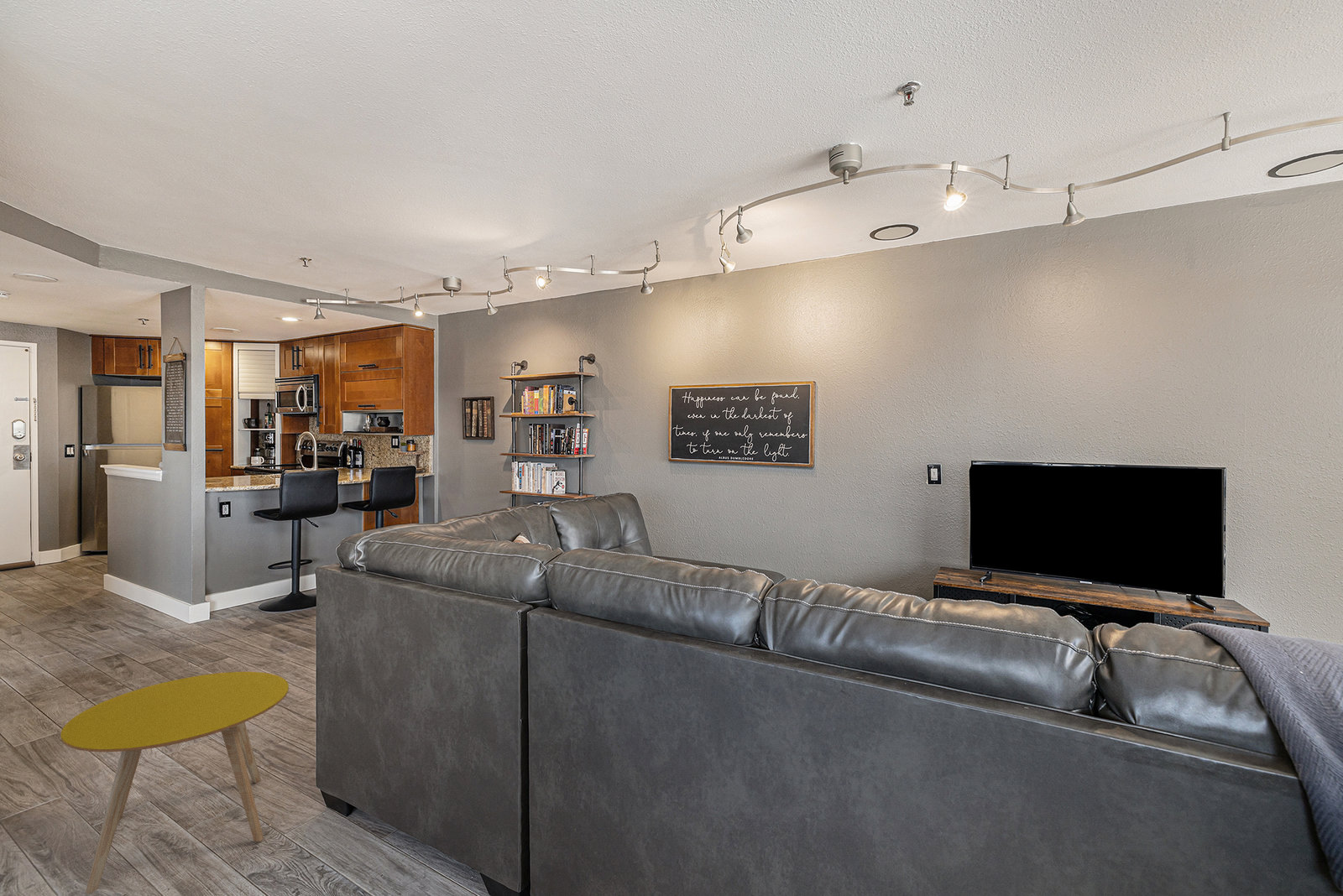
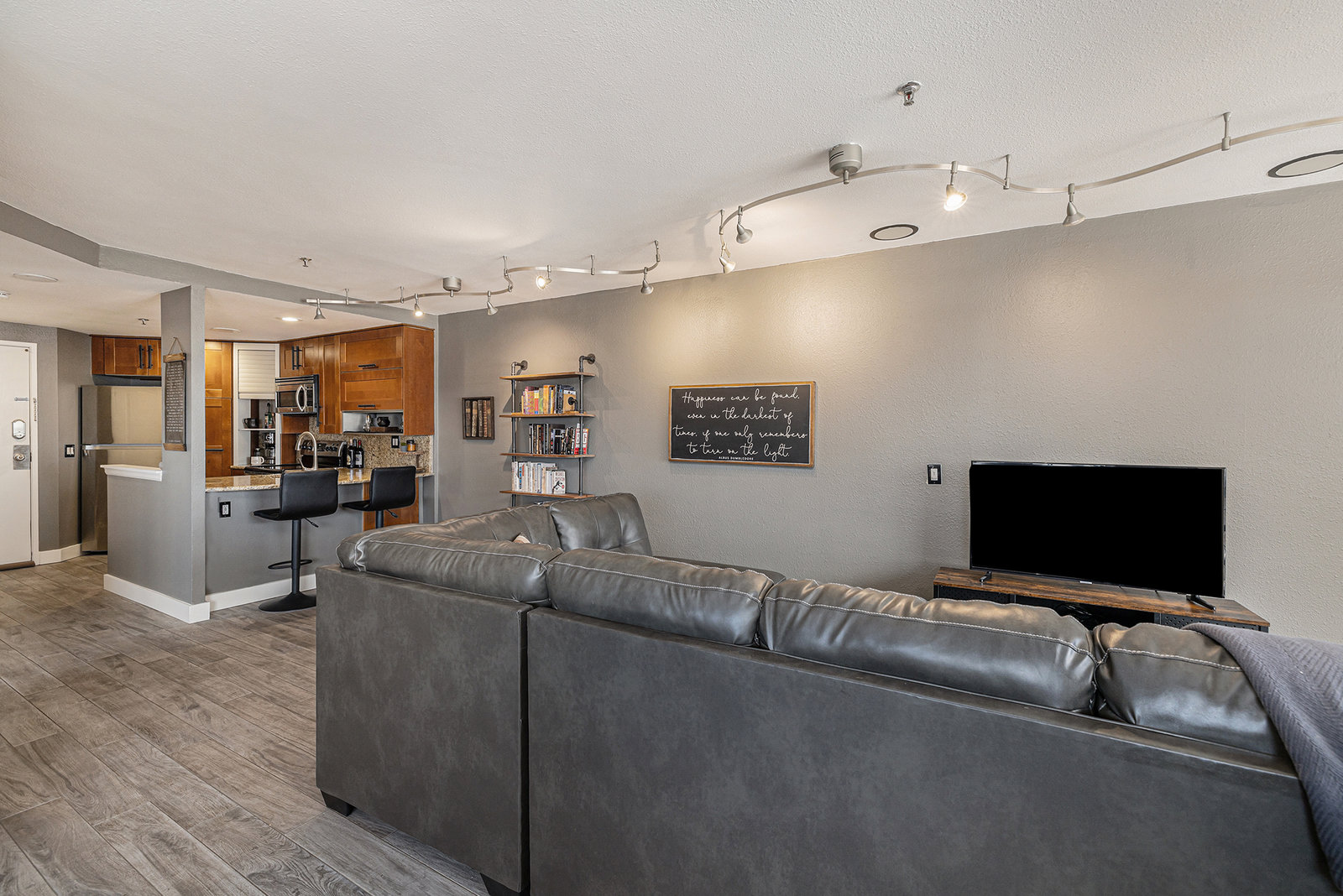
- side table (180, 742)
